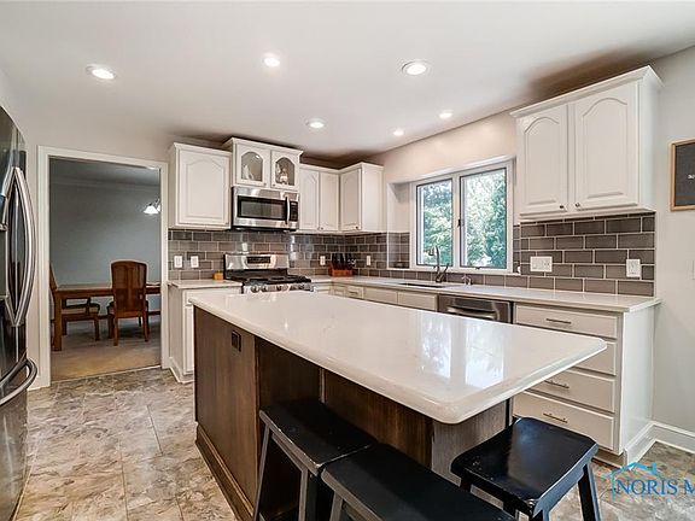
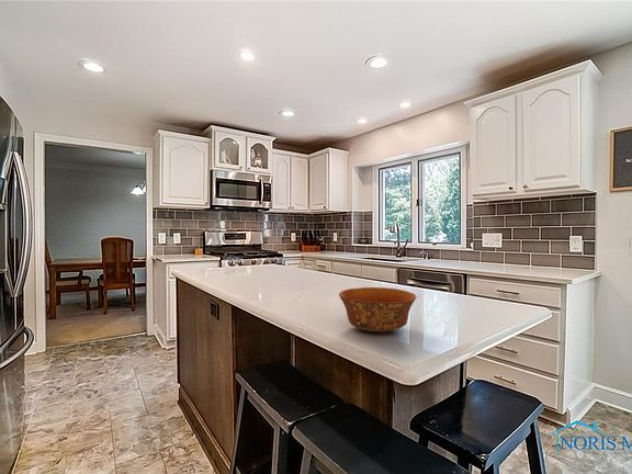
+ bowl (376, 311)
